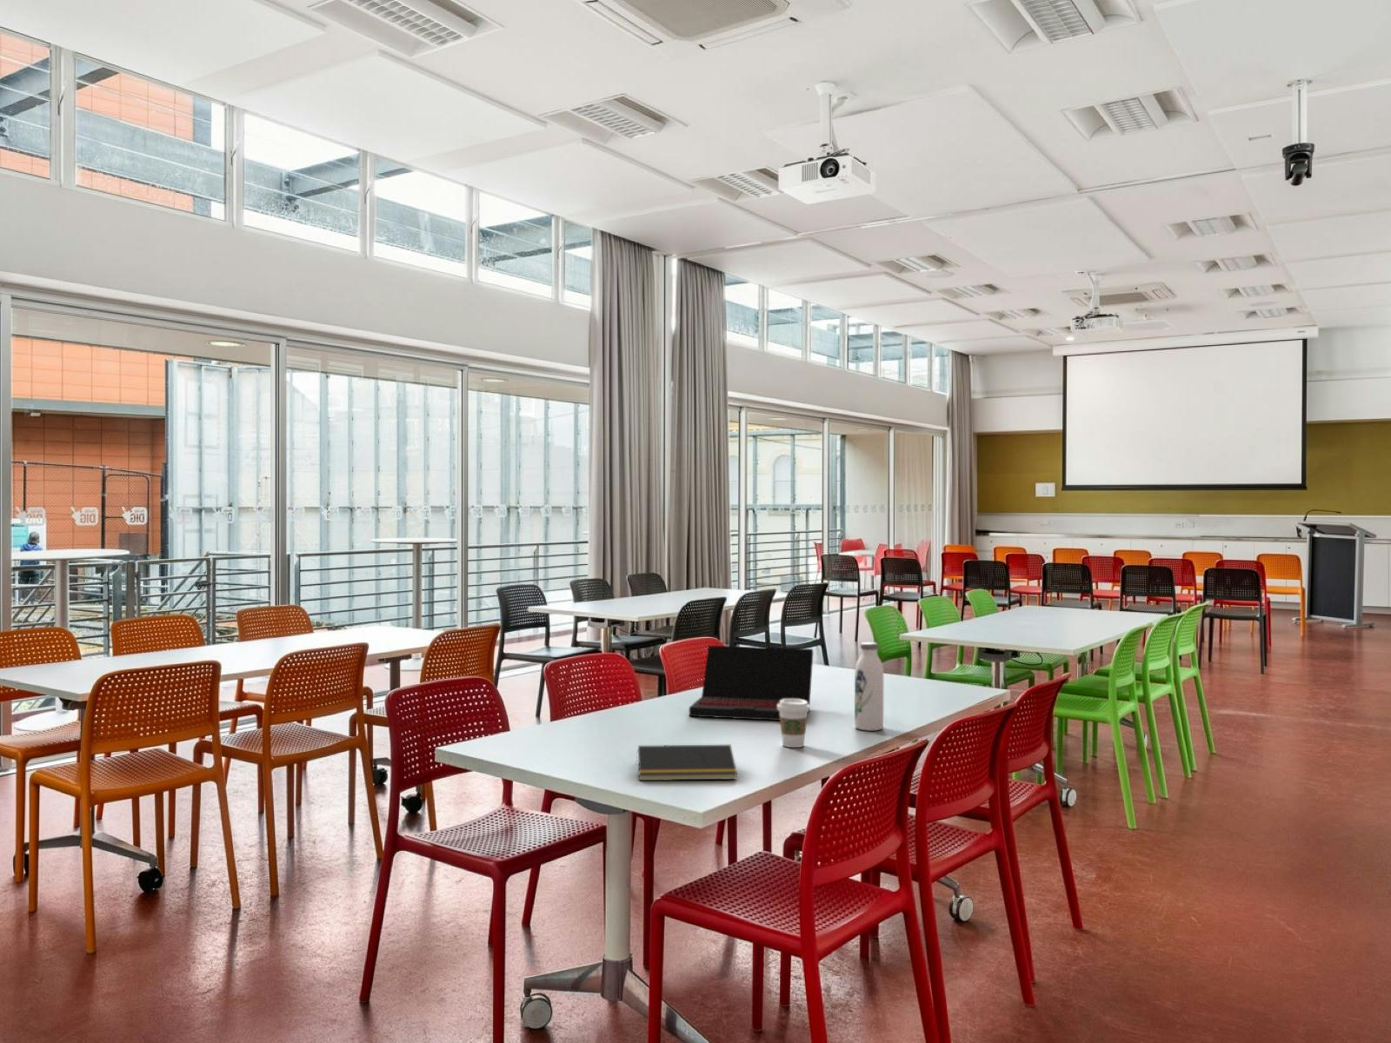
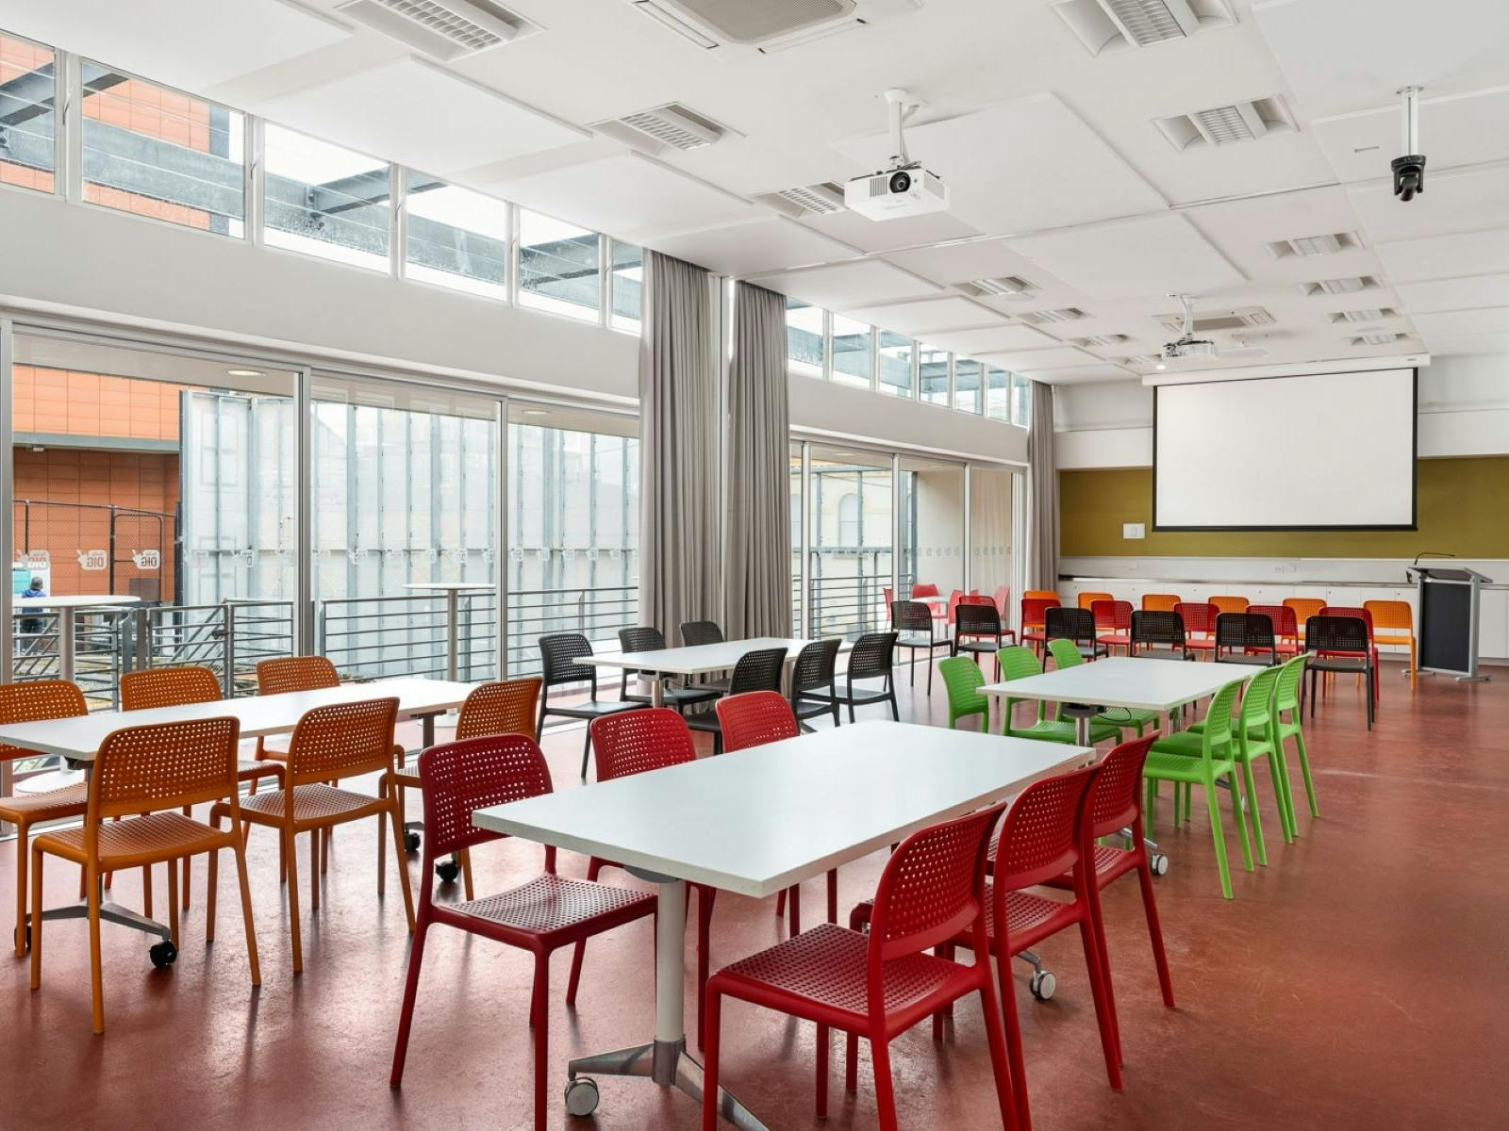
- coffee cup (793, 722)
- water bottle (869, 685)
- laptop (752, 680)
- notepad (686, 761)
